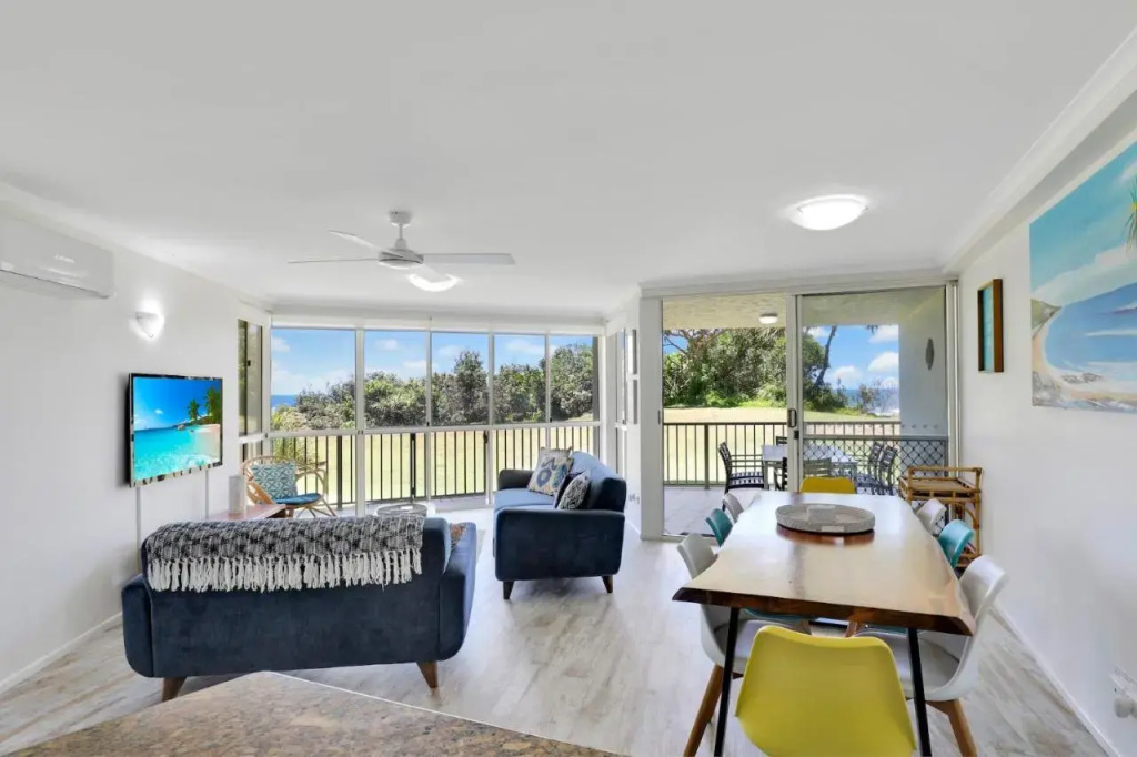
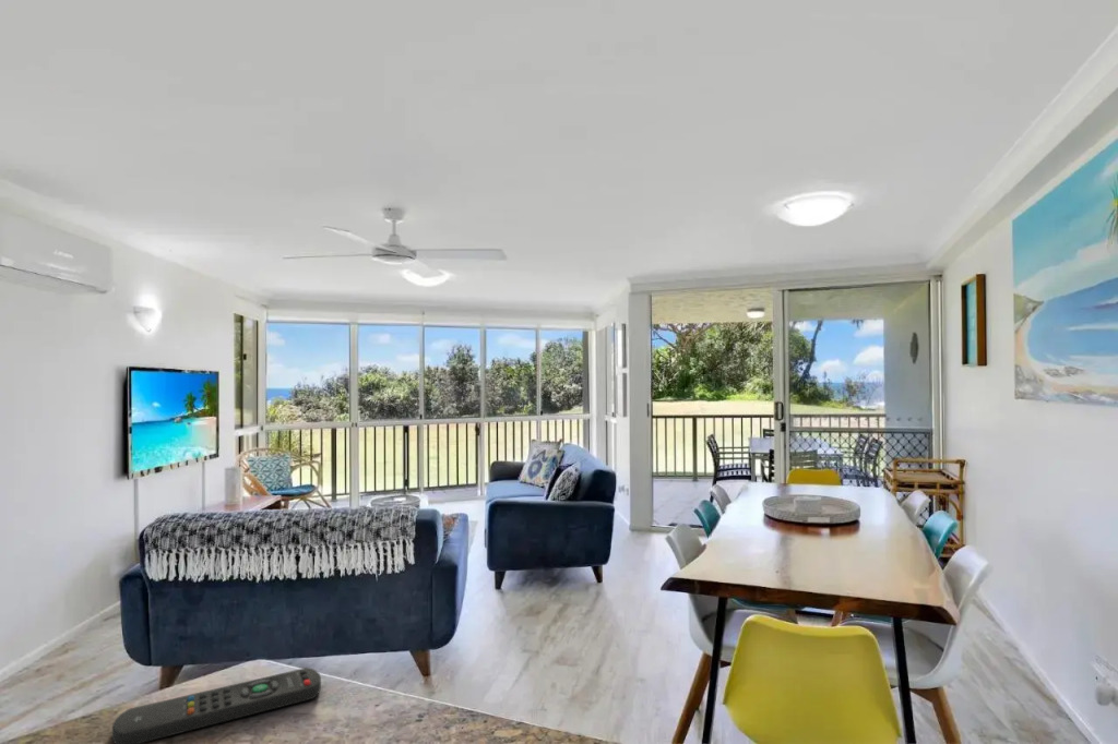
+ remote control (224, 703)
